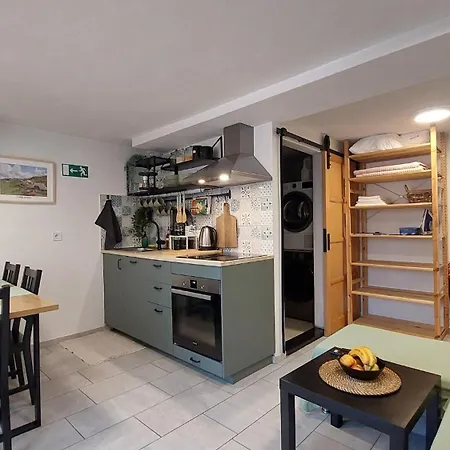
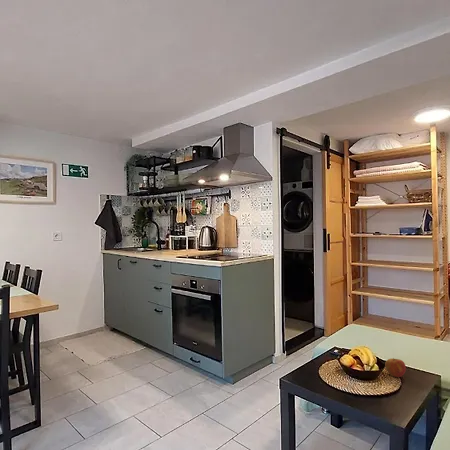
+ apple (395, 366)
